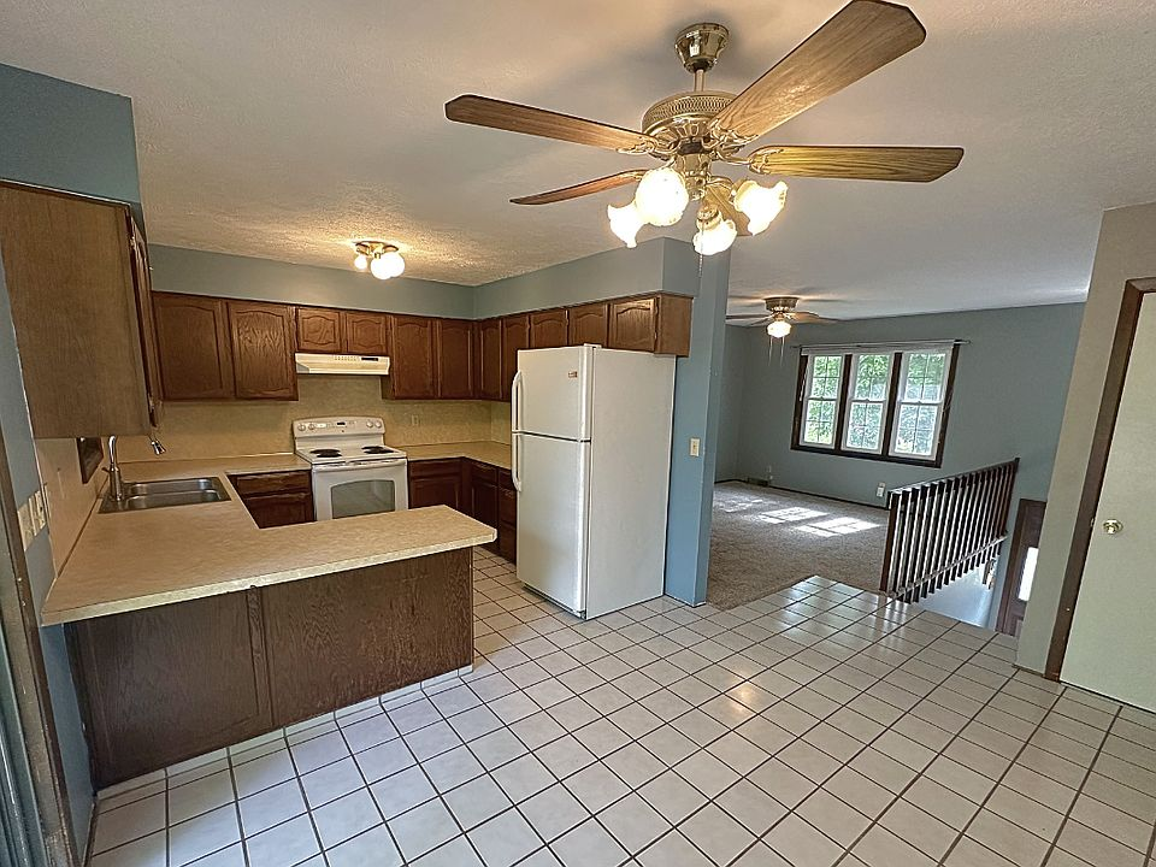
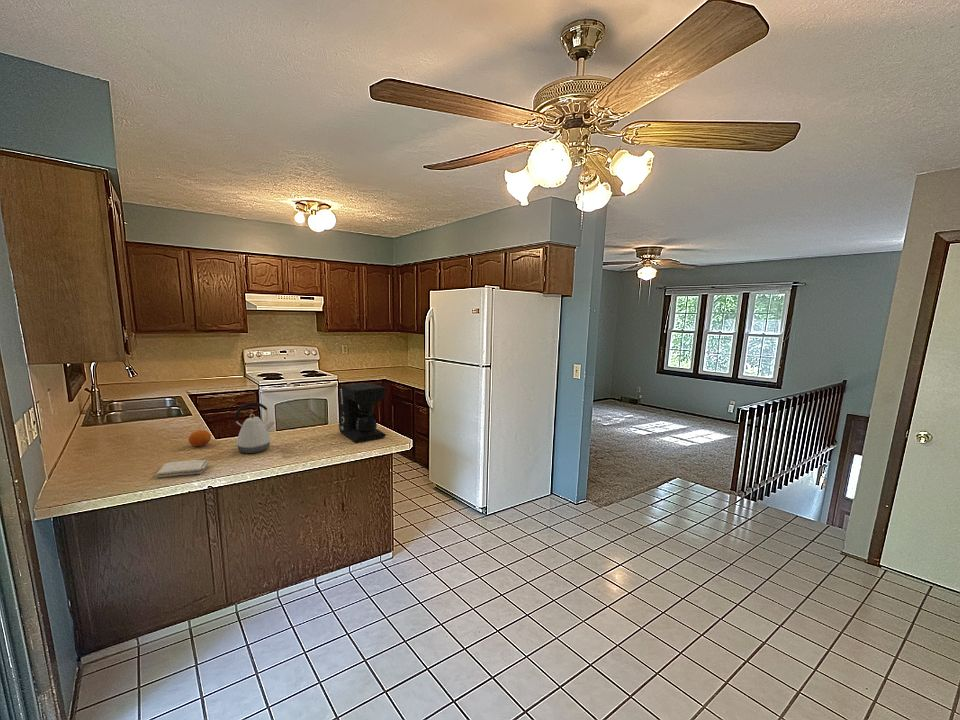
+ kettle (254, 425)
+ washcloth (183, 467)
+ coffee maker (362, 410)
+ fruit (199, 437)
